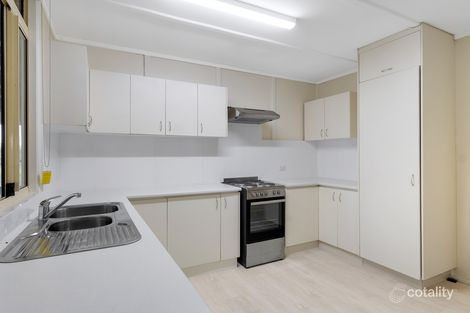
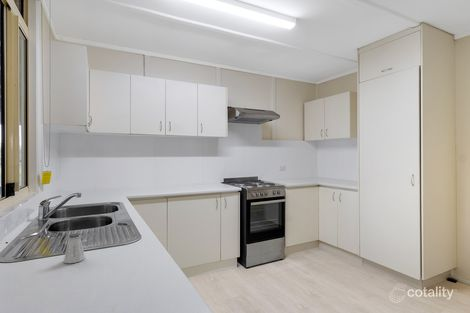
+ saltshaker (74, 247)
